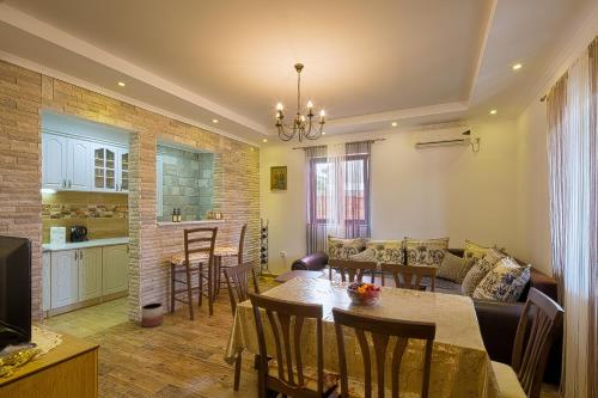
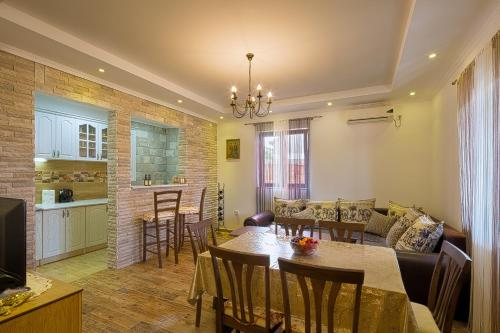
- planter (152, 314)
